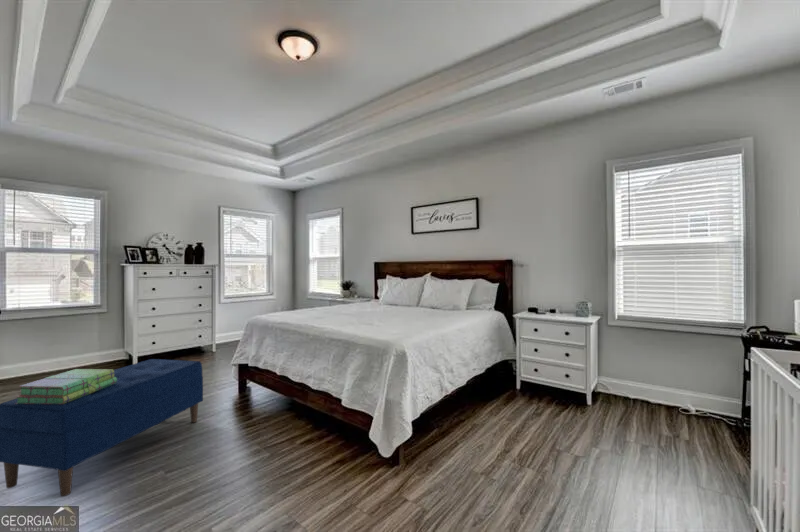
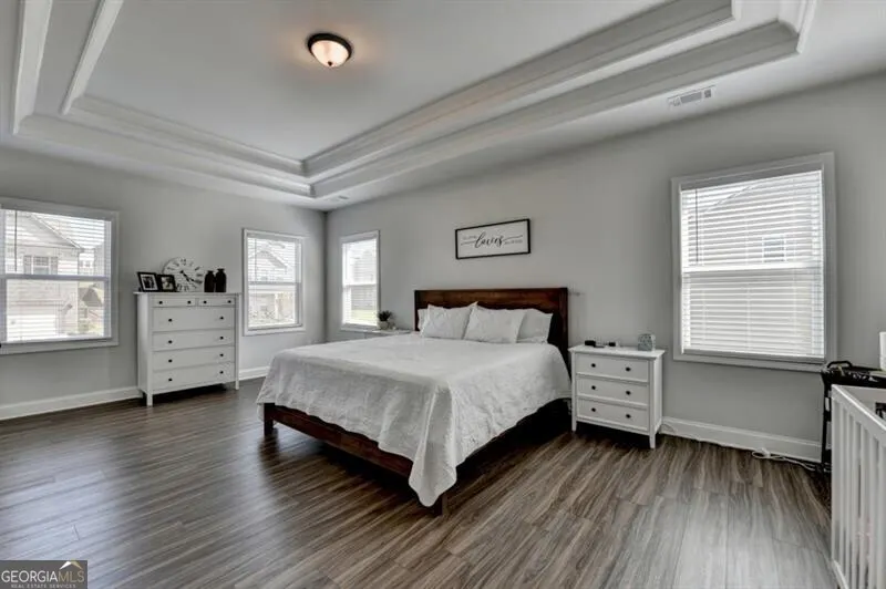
- bench (118, 413)
- stack of books (70, 384)
